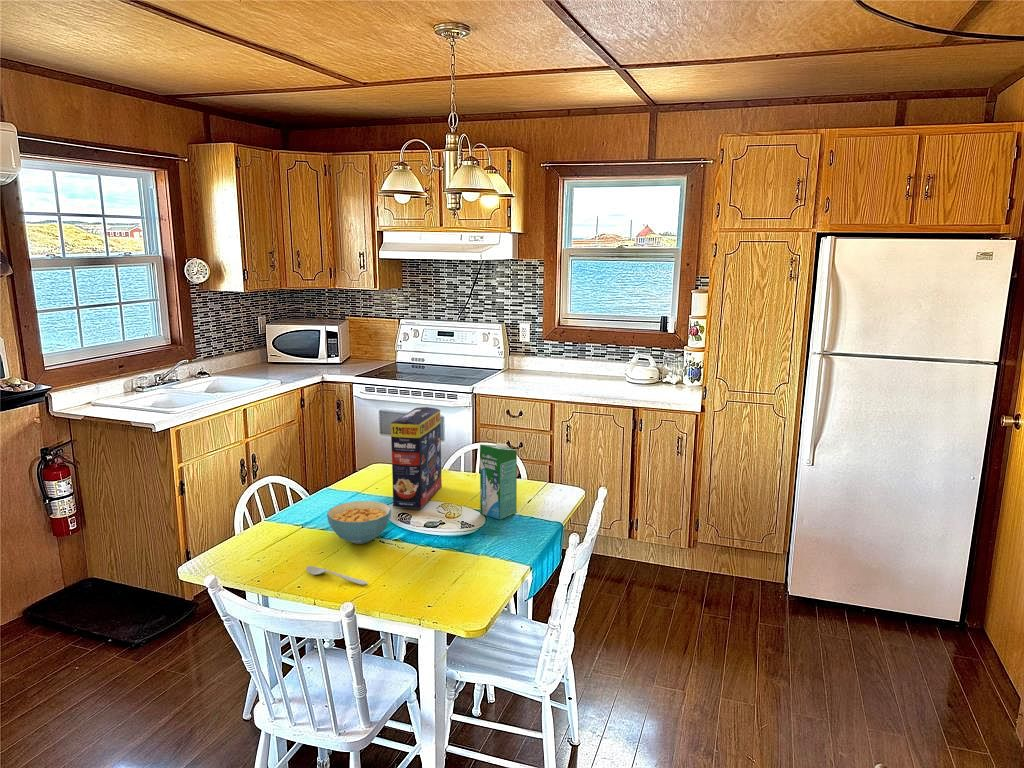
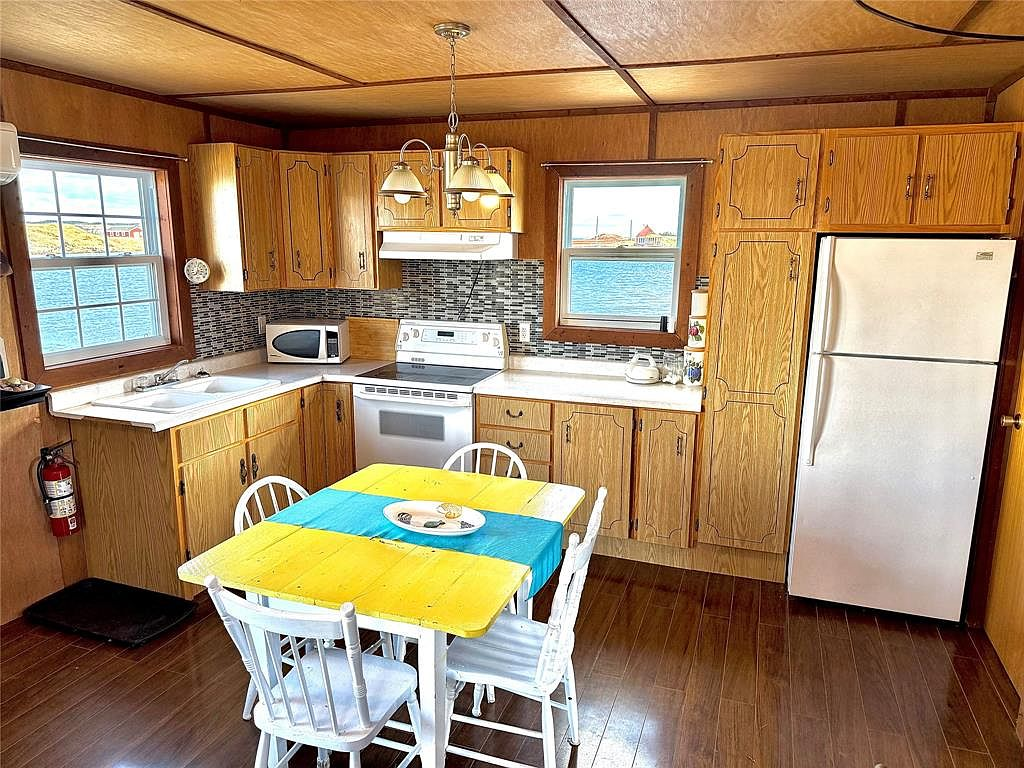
- cereal bowl (359, 525)
- spoon (336, 574)
- cereal box (417, 455)
- milk carton (498, 478)
